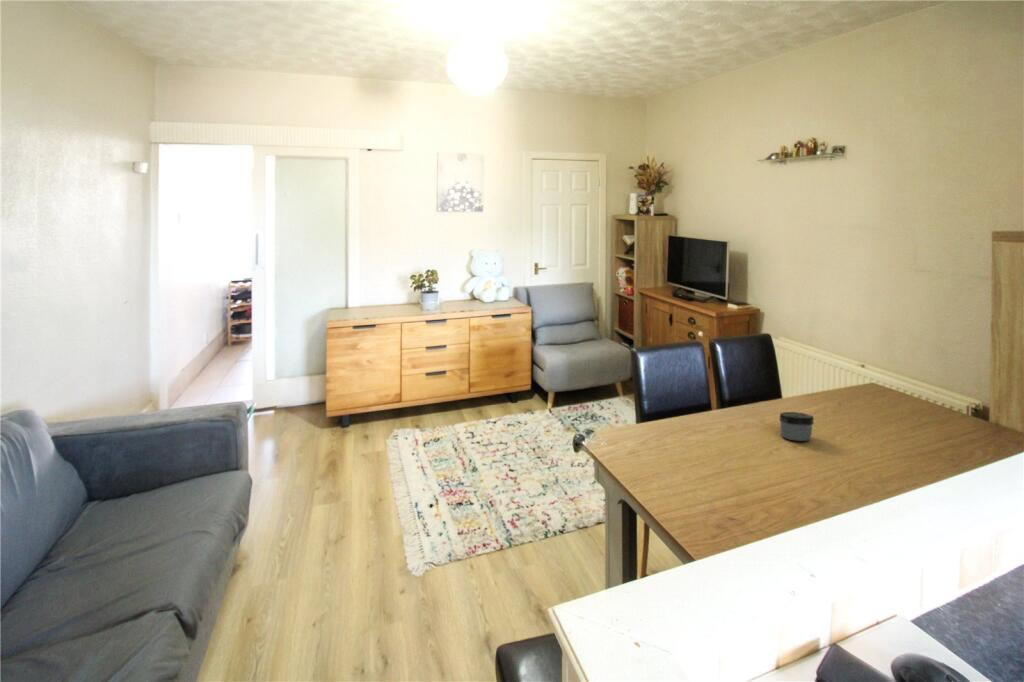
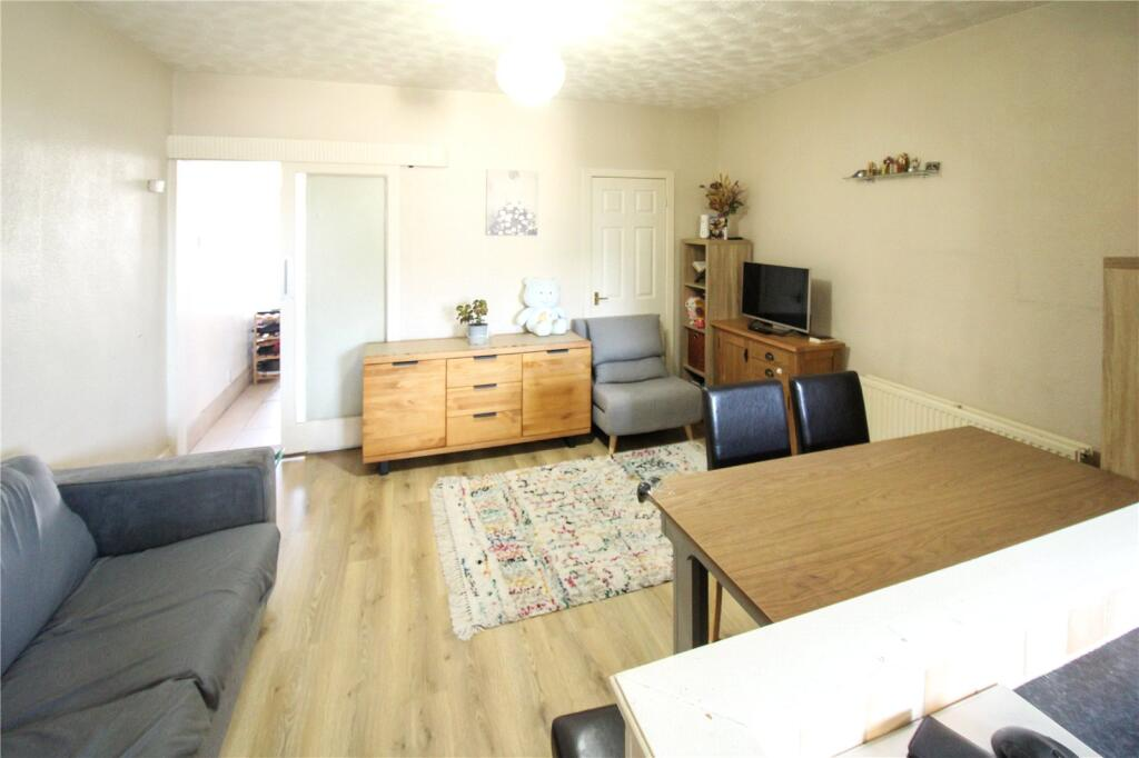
- jar (796, 426)
